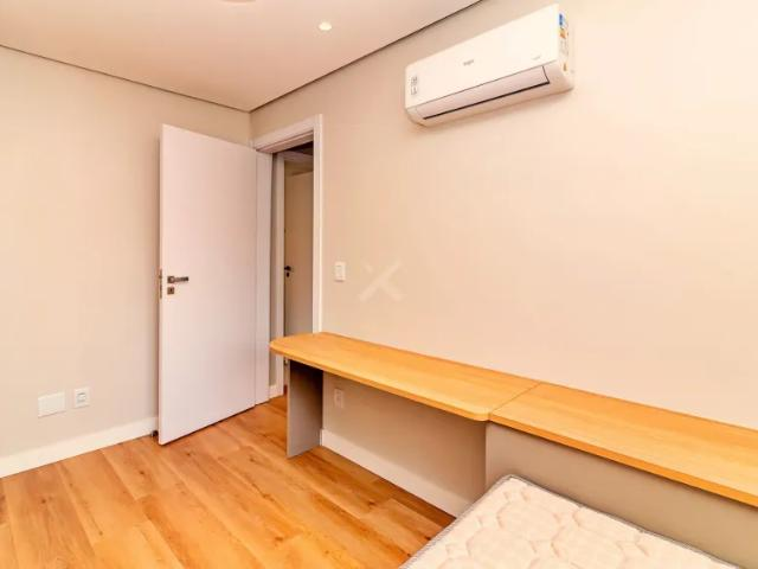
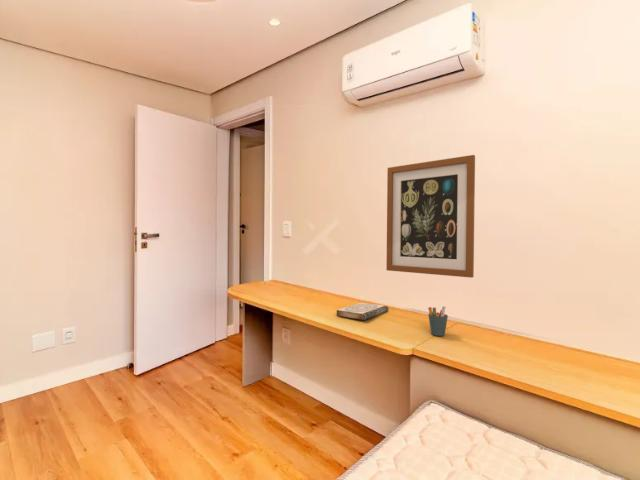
+ pen holder (437, 319)
+ book (363, 310)
+ wall art (426, 217)
